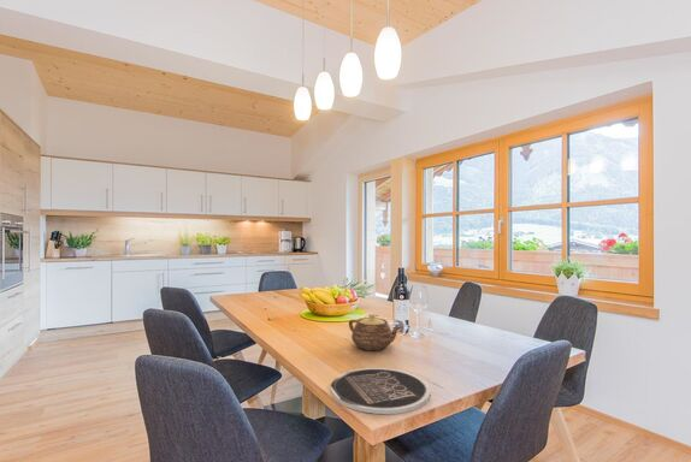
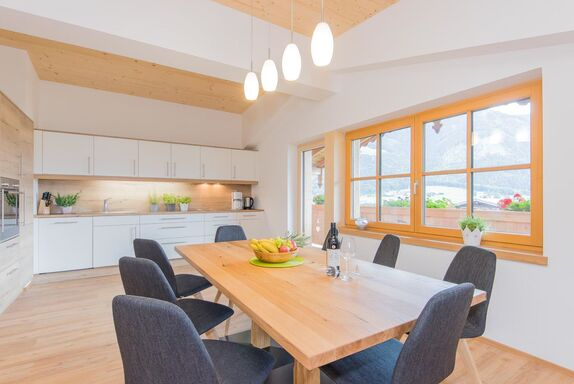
- plate (379, 387)
- teapot (373, 331)
